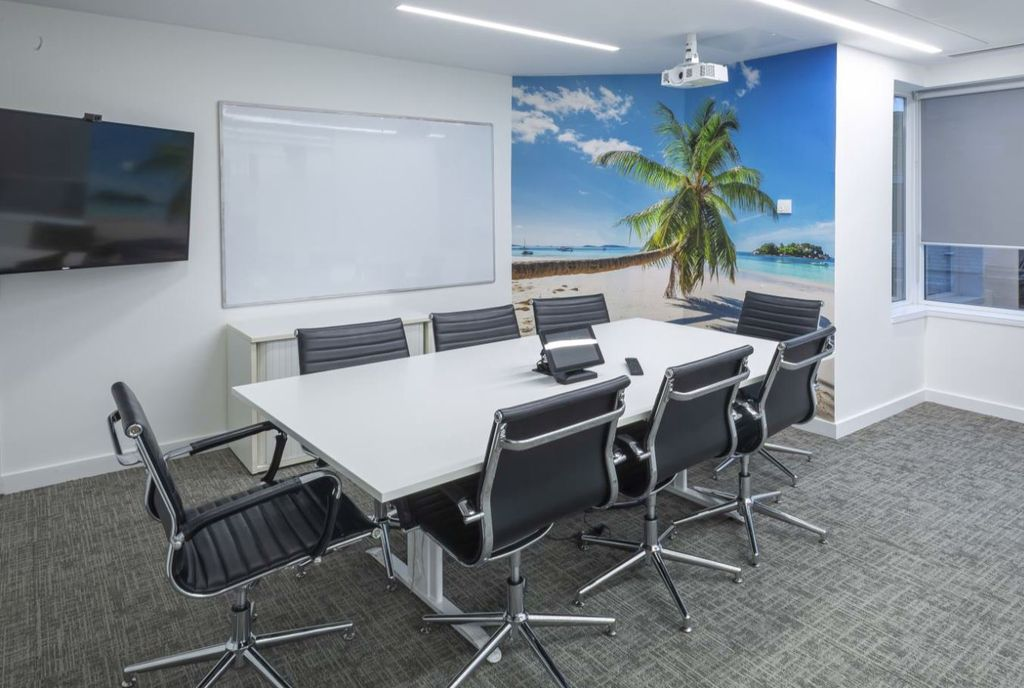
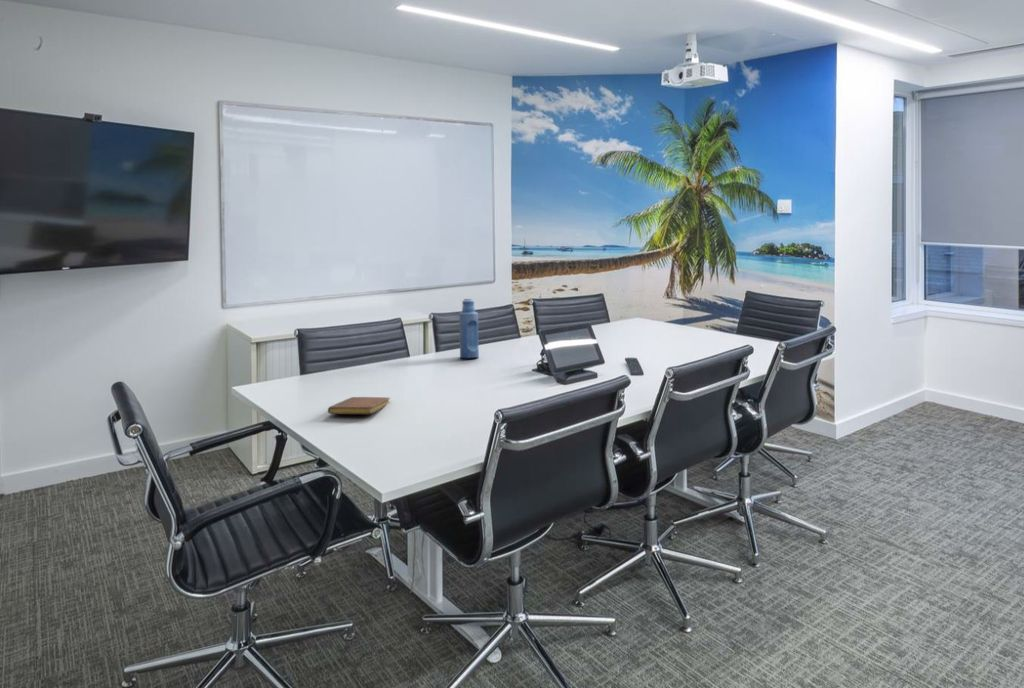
+ bottle (468, 328)
+ notebook (360, 405)
